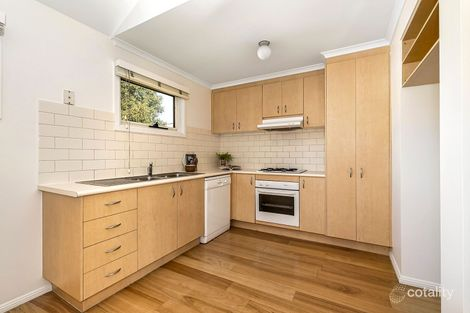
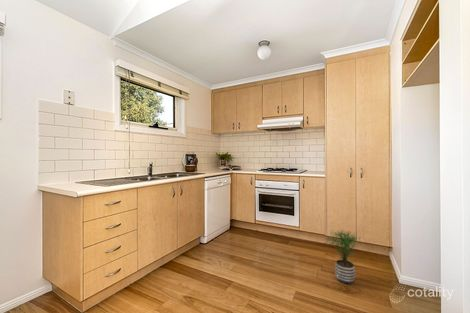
+ potted plant (343, 255)
